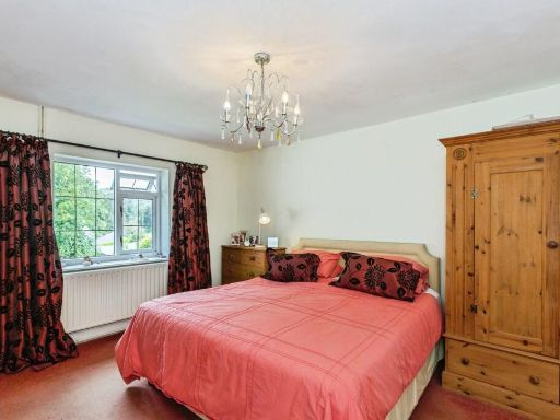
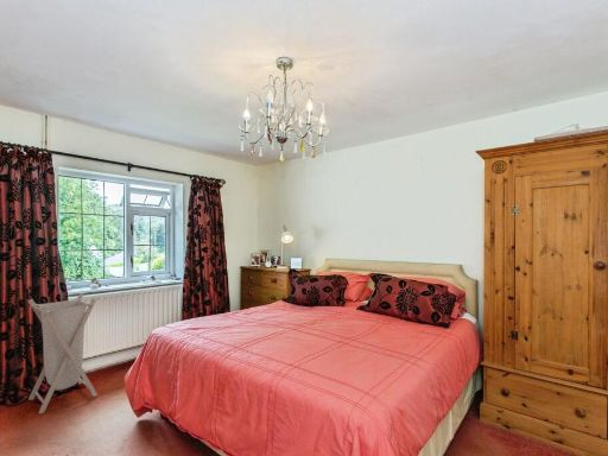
+ laundry hamper (63, 348)
